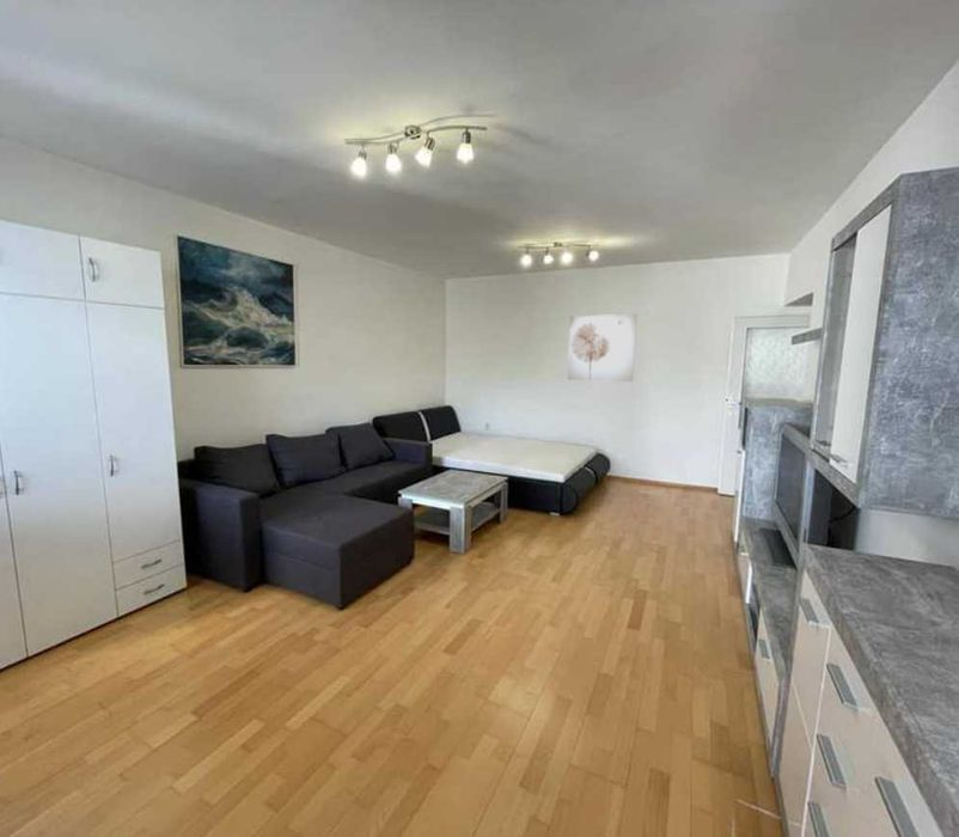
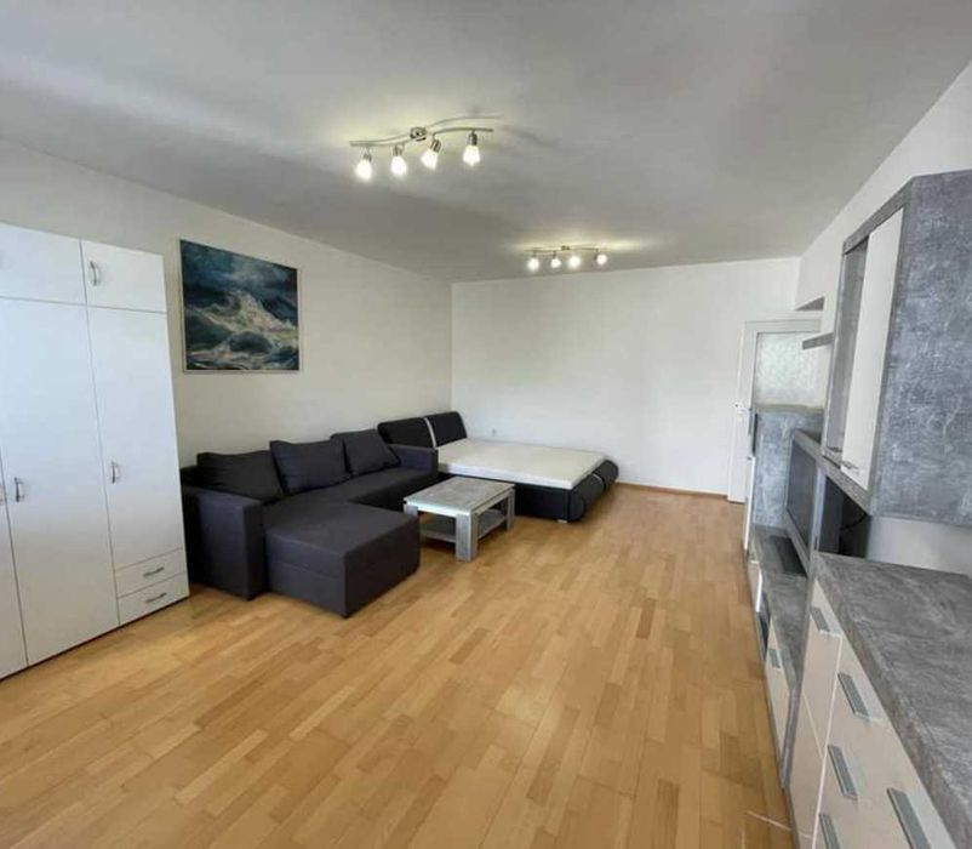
- wall art (600, 348)
